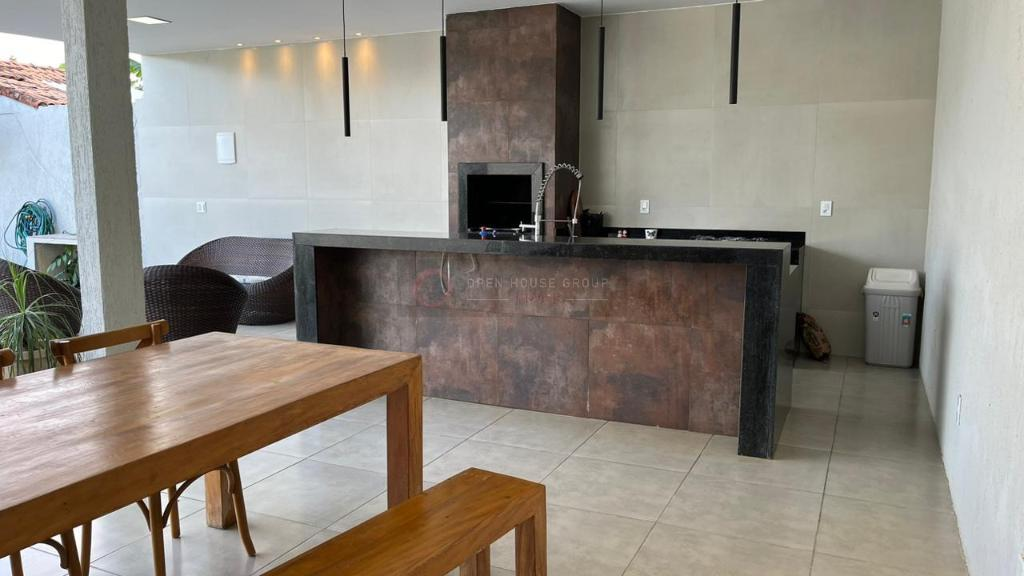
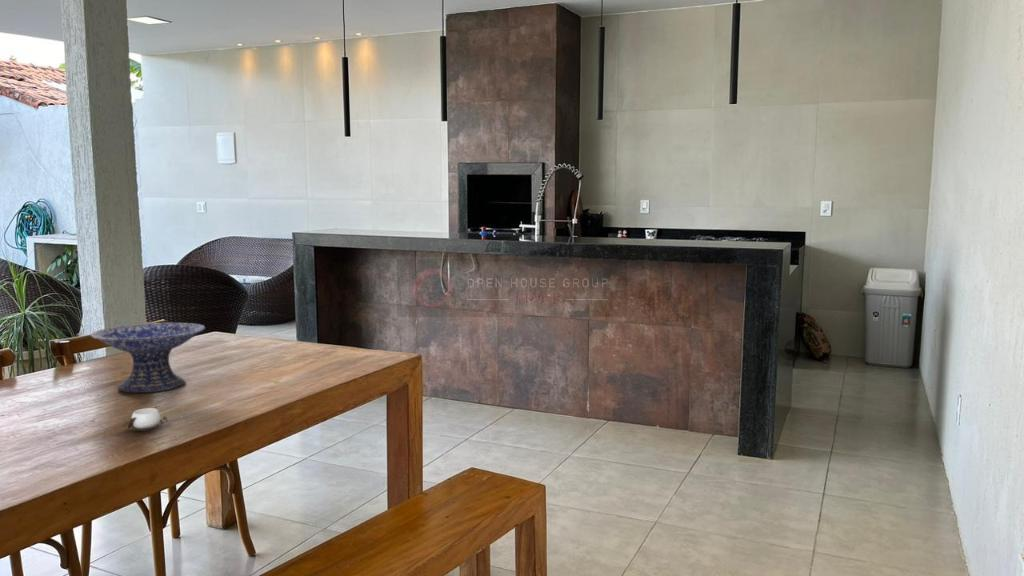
+ cup (145, 420)
+ decorative bowl (150, 357)
